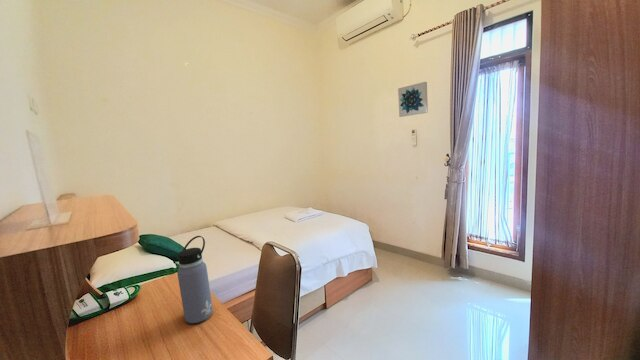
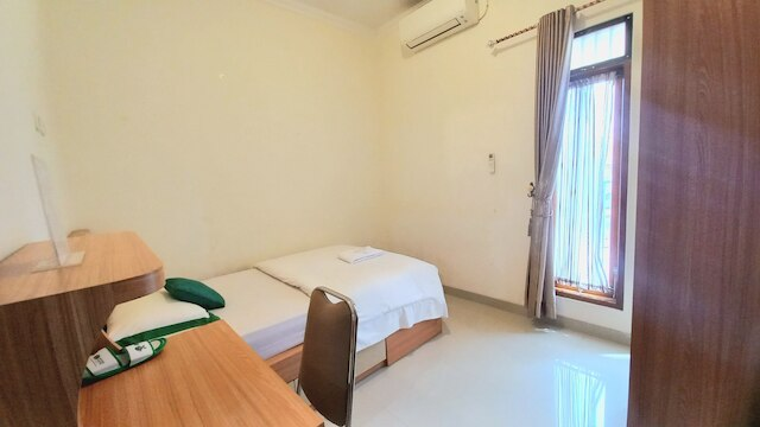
- wall art (412, 100)
- water bottle (194, 278)
